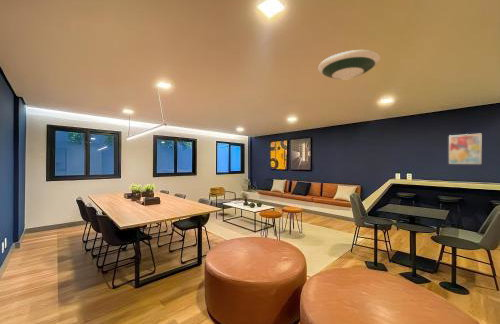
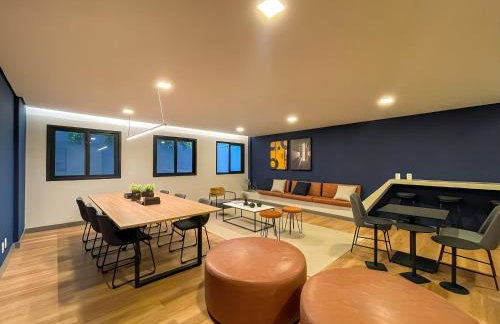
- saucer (347, 71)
- wall art (464, 149)
